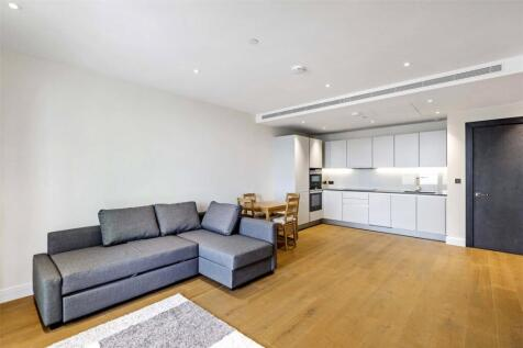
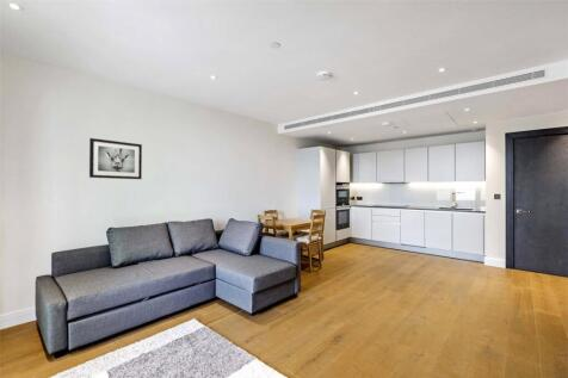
+ wall art (117, 160)
